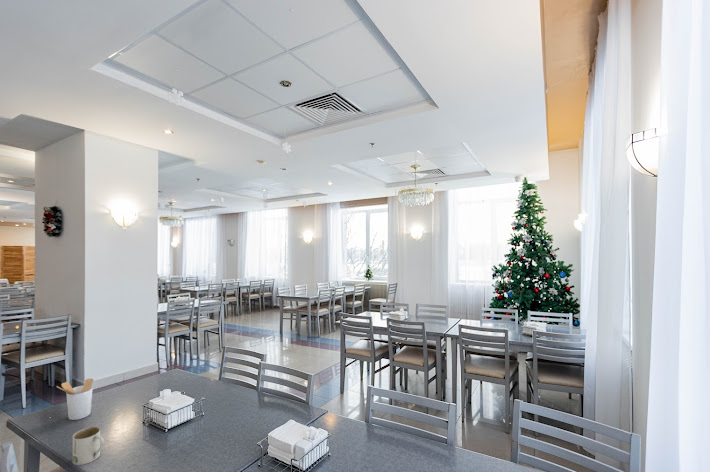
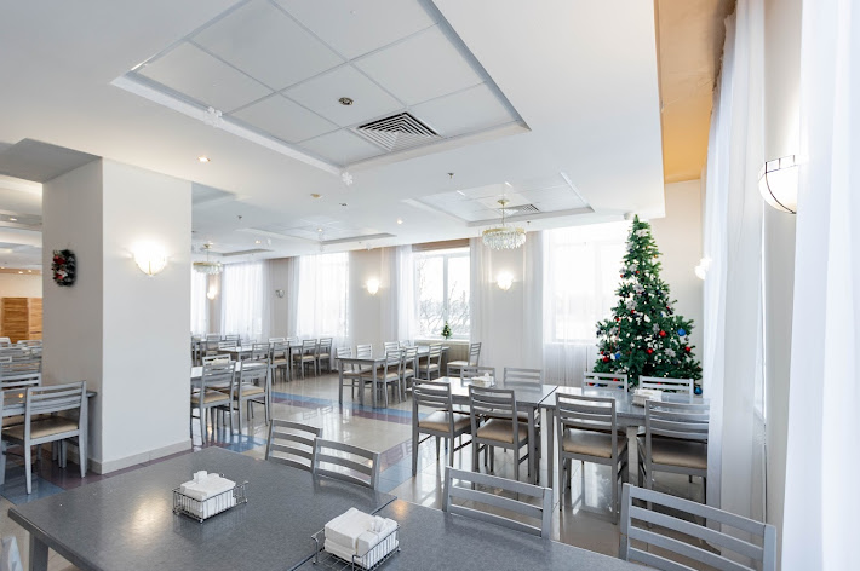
- utensil holder (74, 398)
- mug (90, 446)
